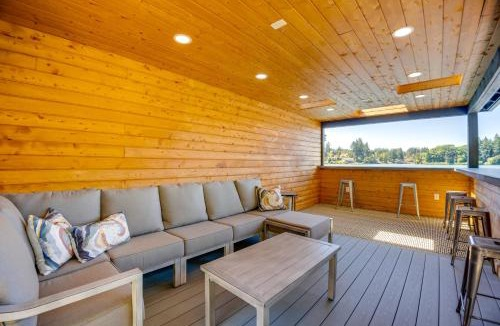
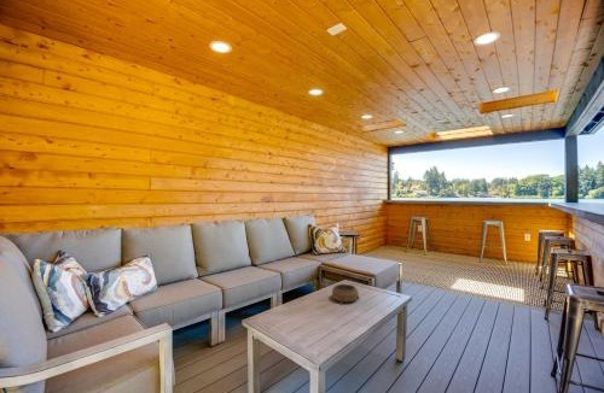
+ decorative bowl (344, 293)
